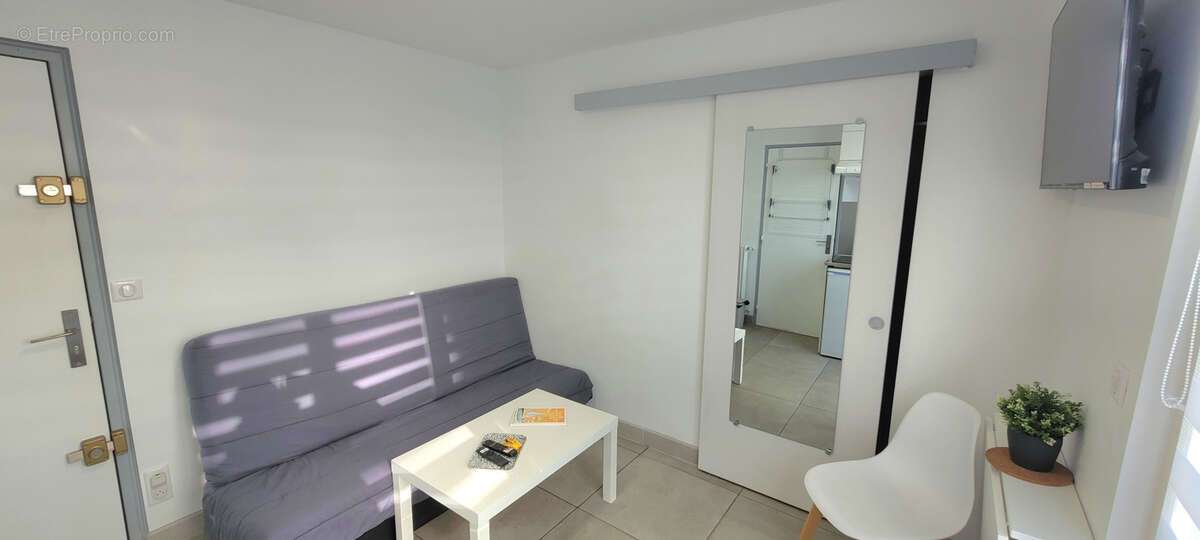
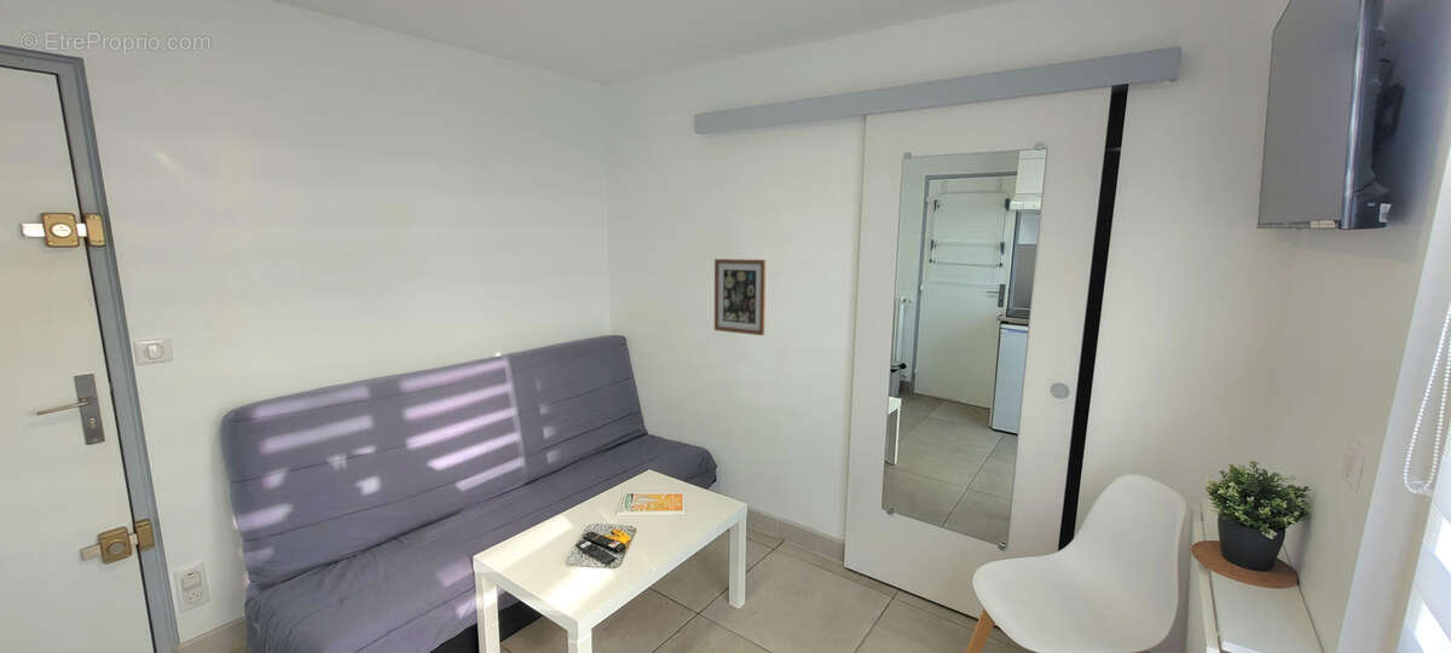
+ wall art (739, 296)
